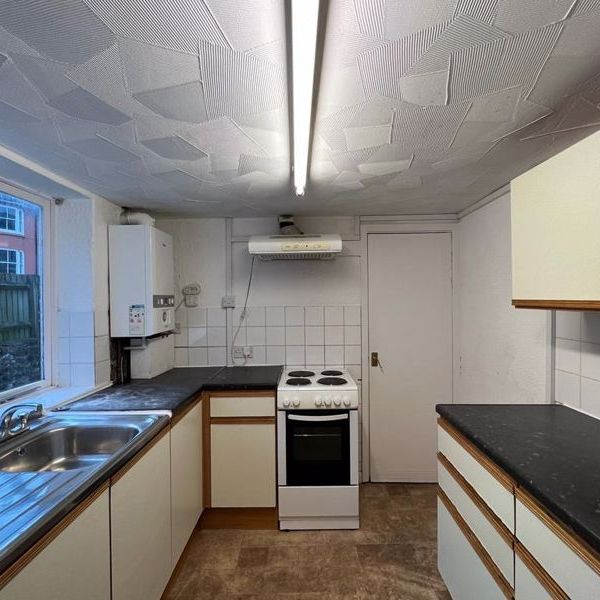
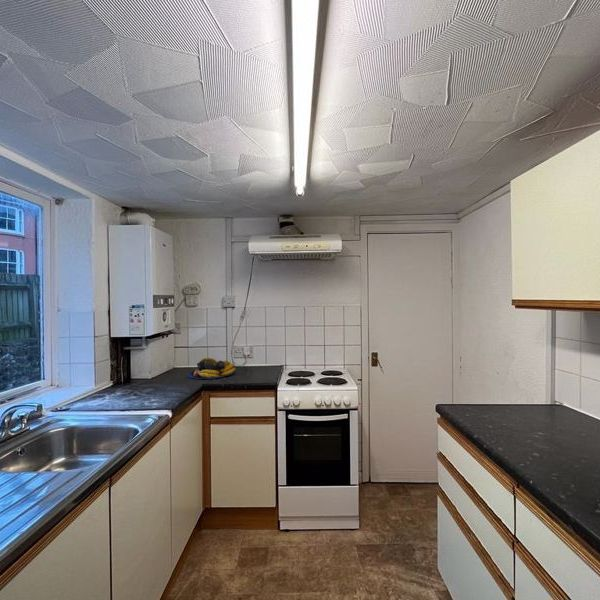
+ fruit bowl (211, 366)
